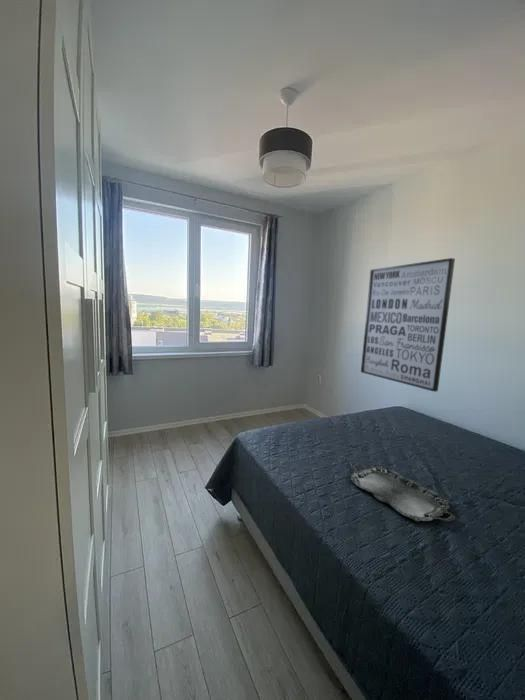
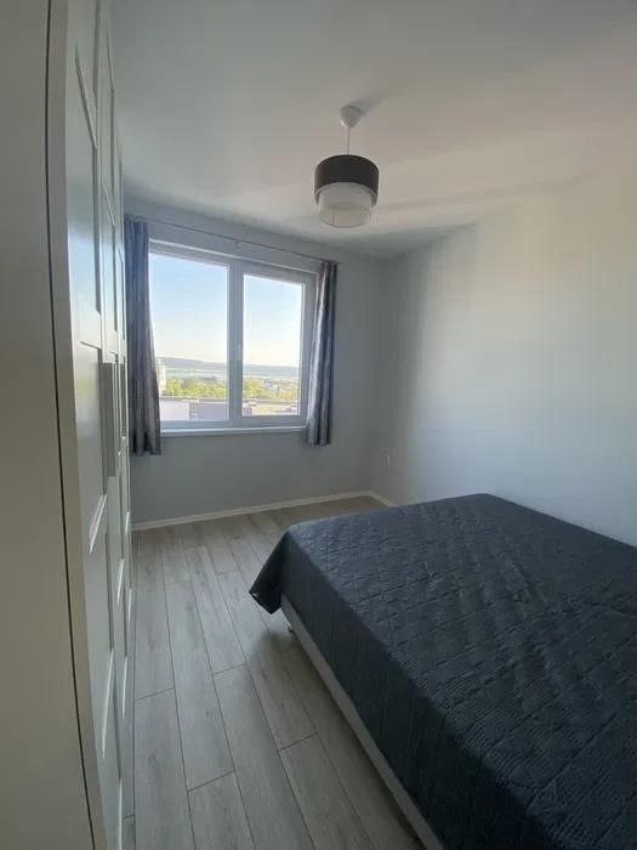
- wall art (400, 324)
- serving tray (396, 489)
